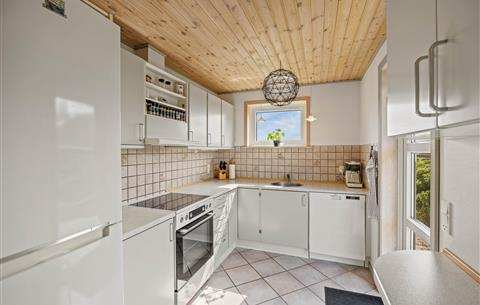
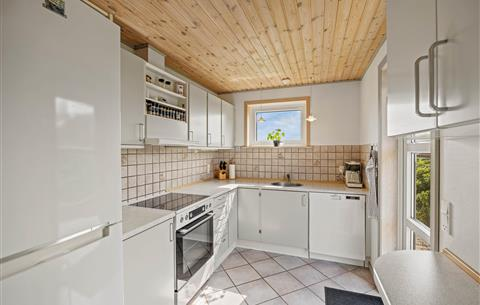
- pendant light (280, 83)
